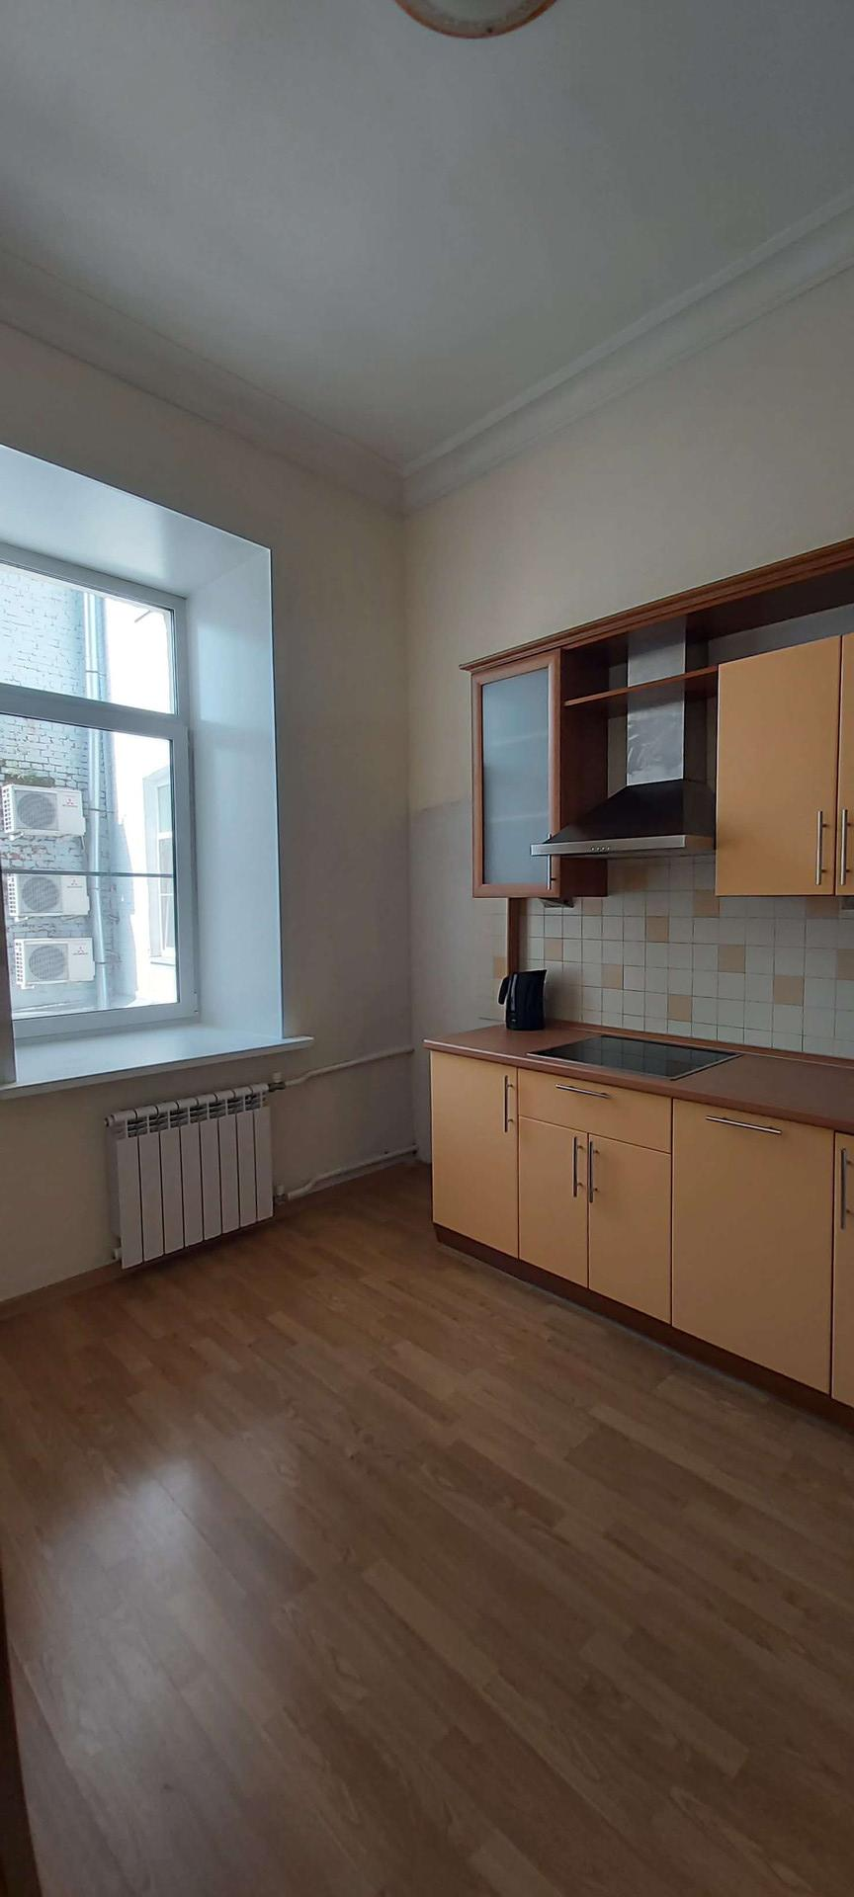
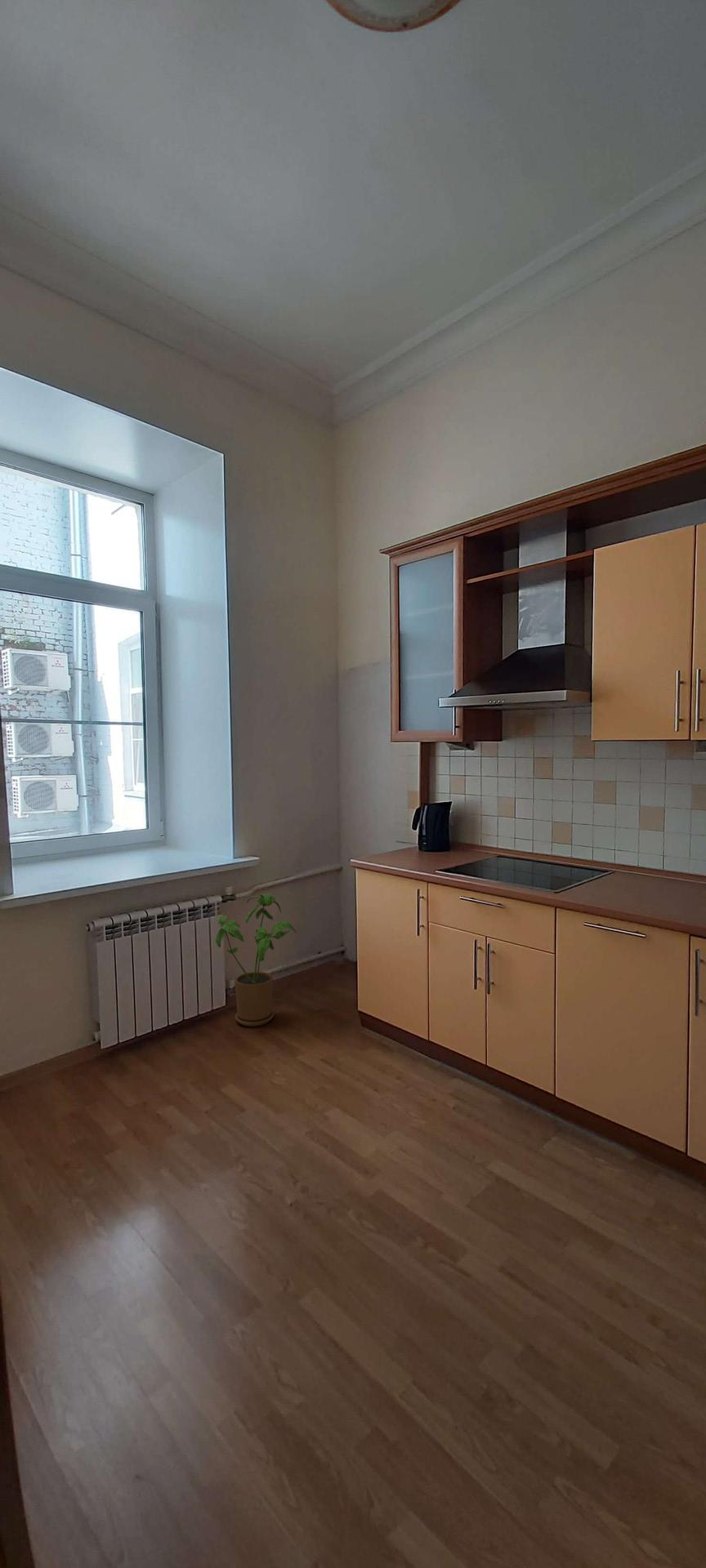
+ house plant (259, 958)
